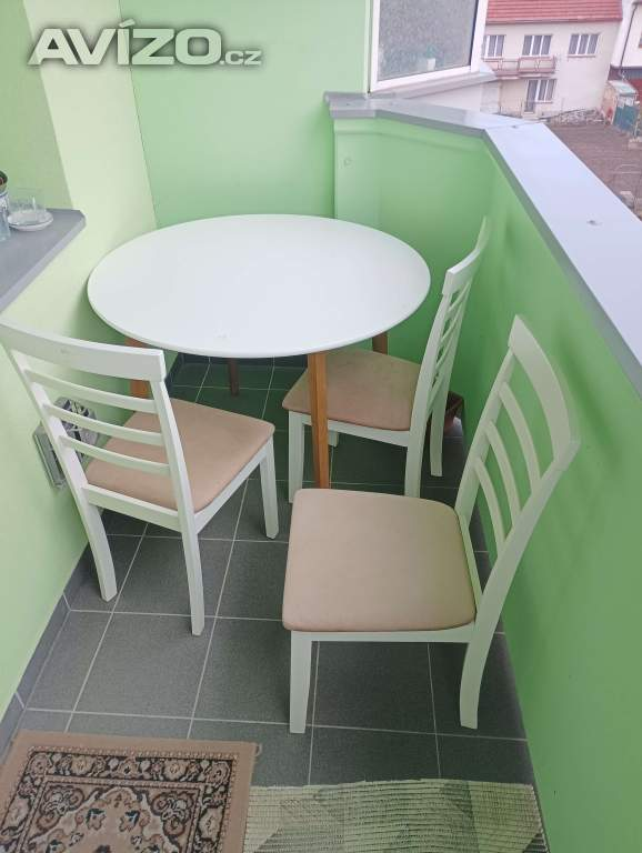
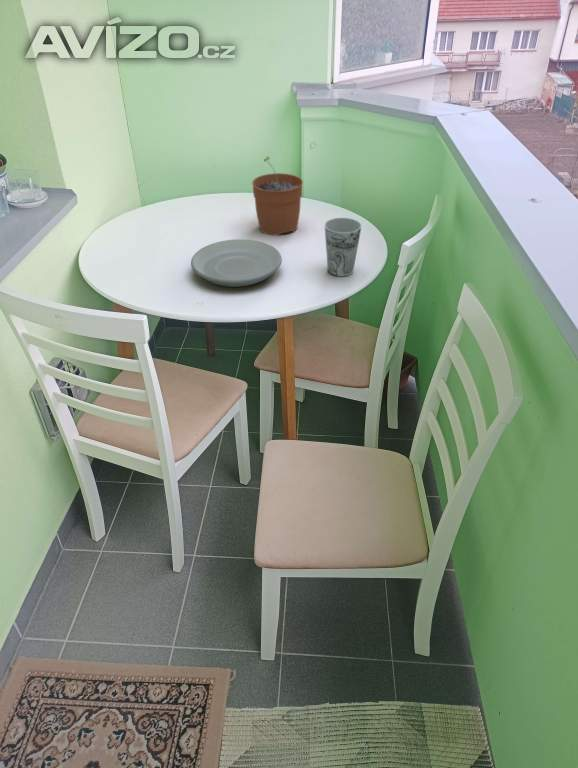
+ cup (341, 248)
+ plate (236, 265)
+ plant pot (277, 193)
